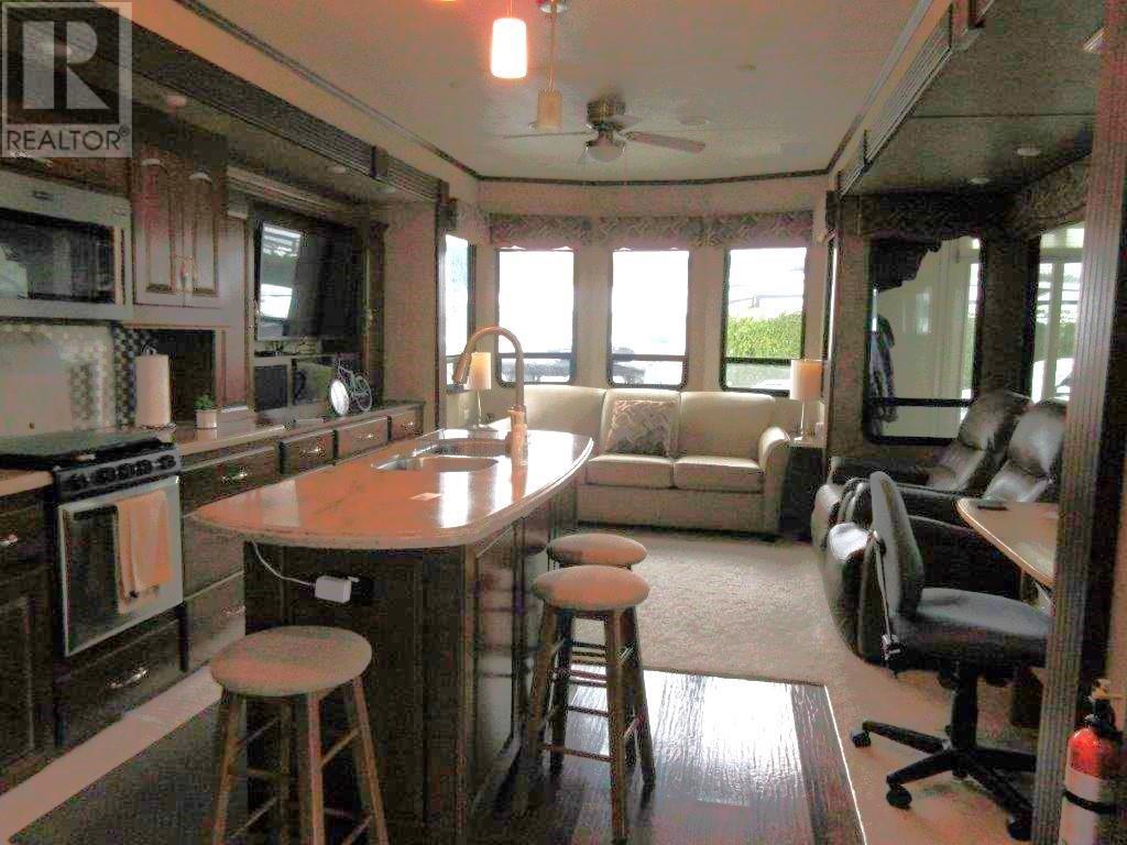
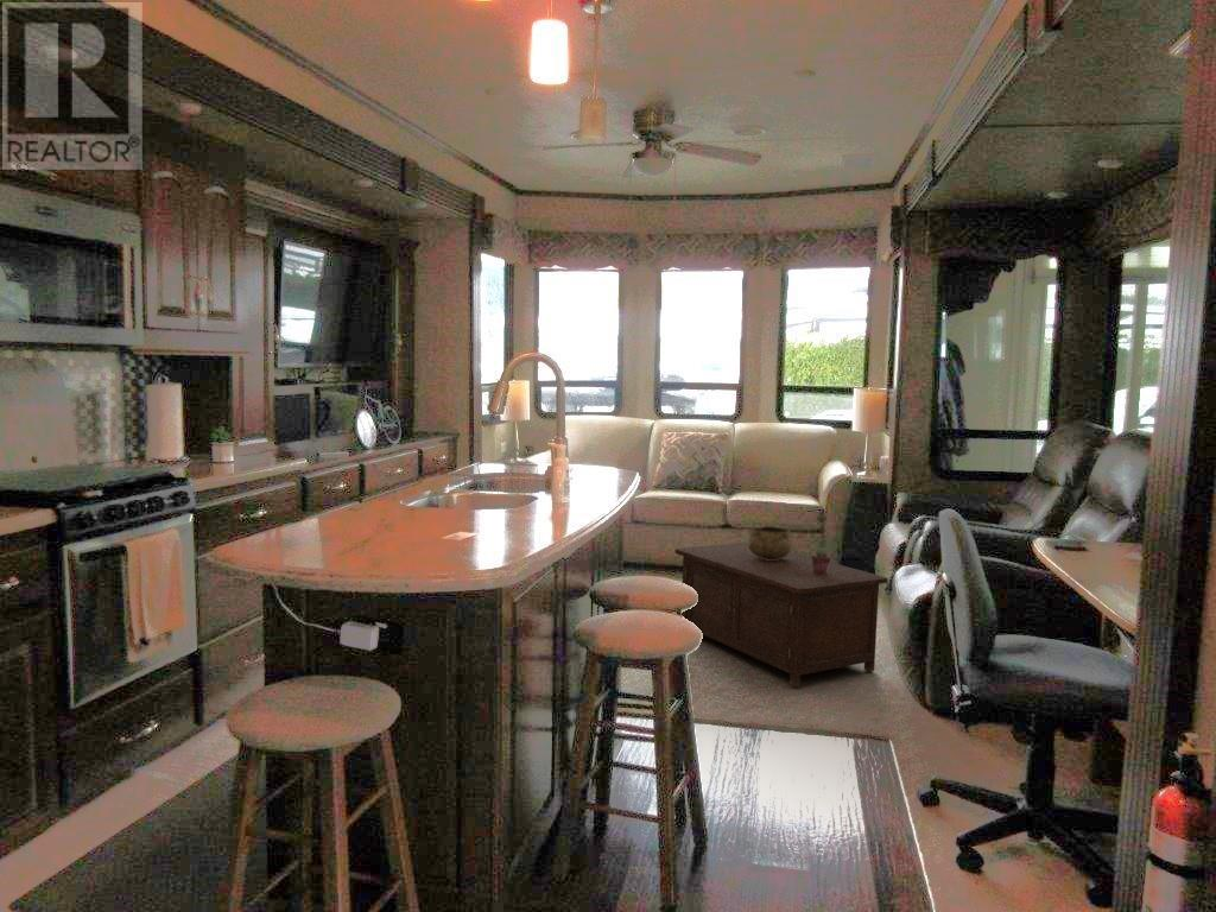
+ cabinet (772, 607)
+ decorative bowl (770, 543)
+ potted succulent (821, 559)
